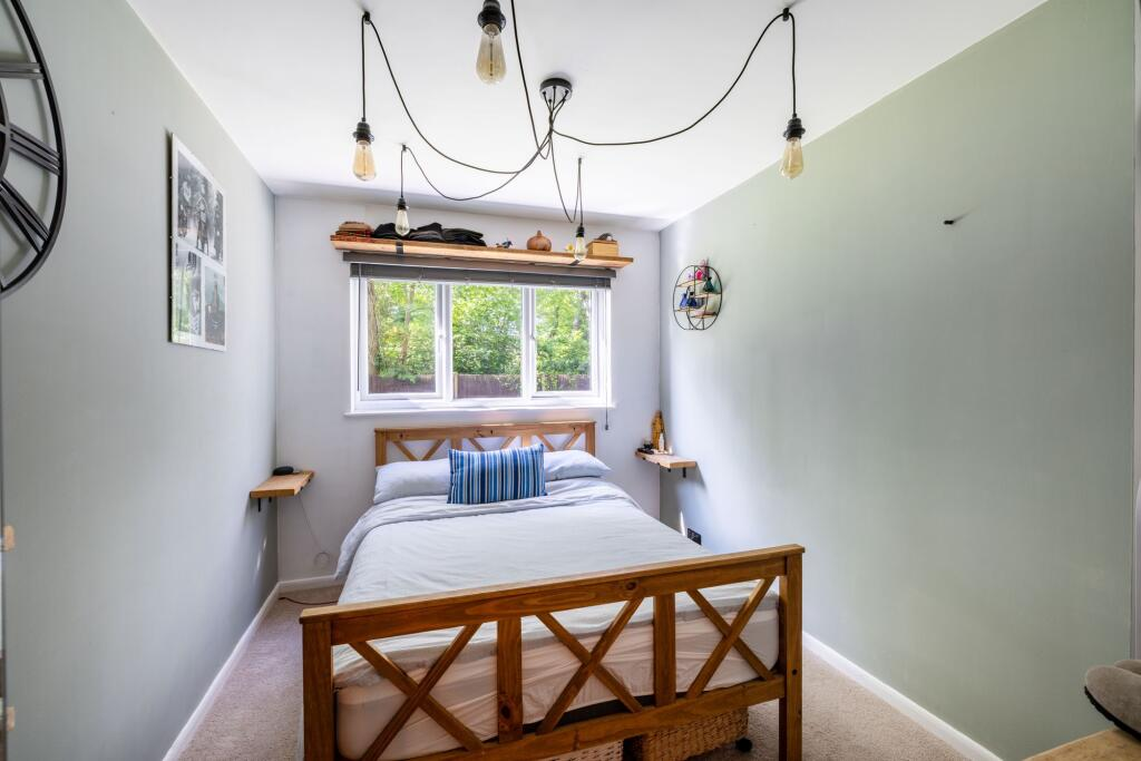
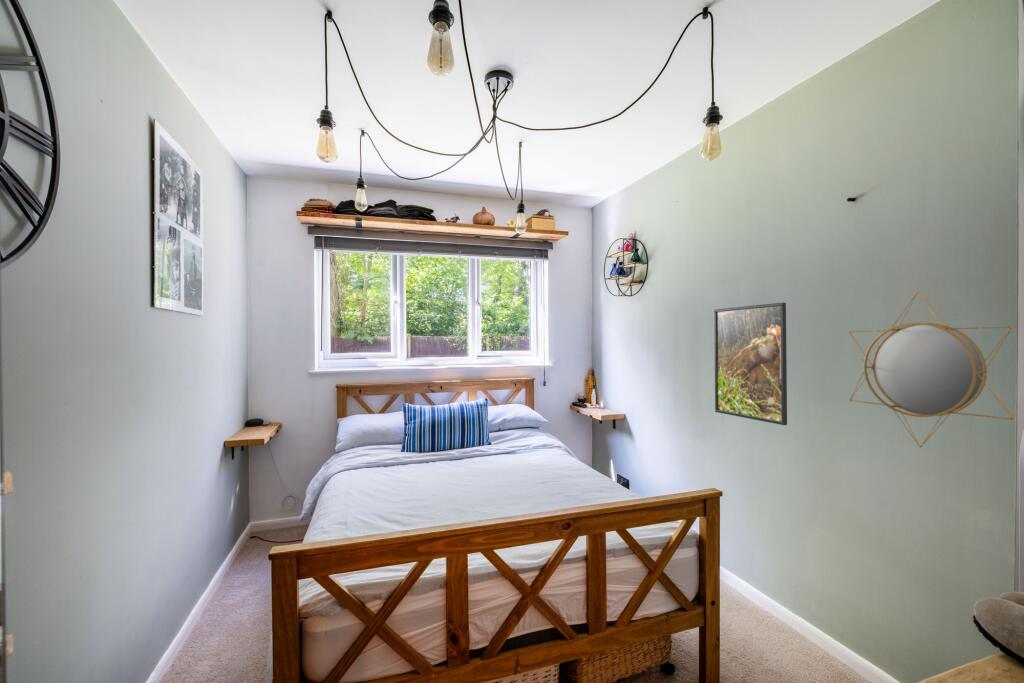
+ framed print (747, 362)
+ home mirror (919, 369)
